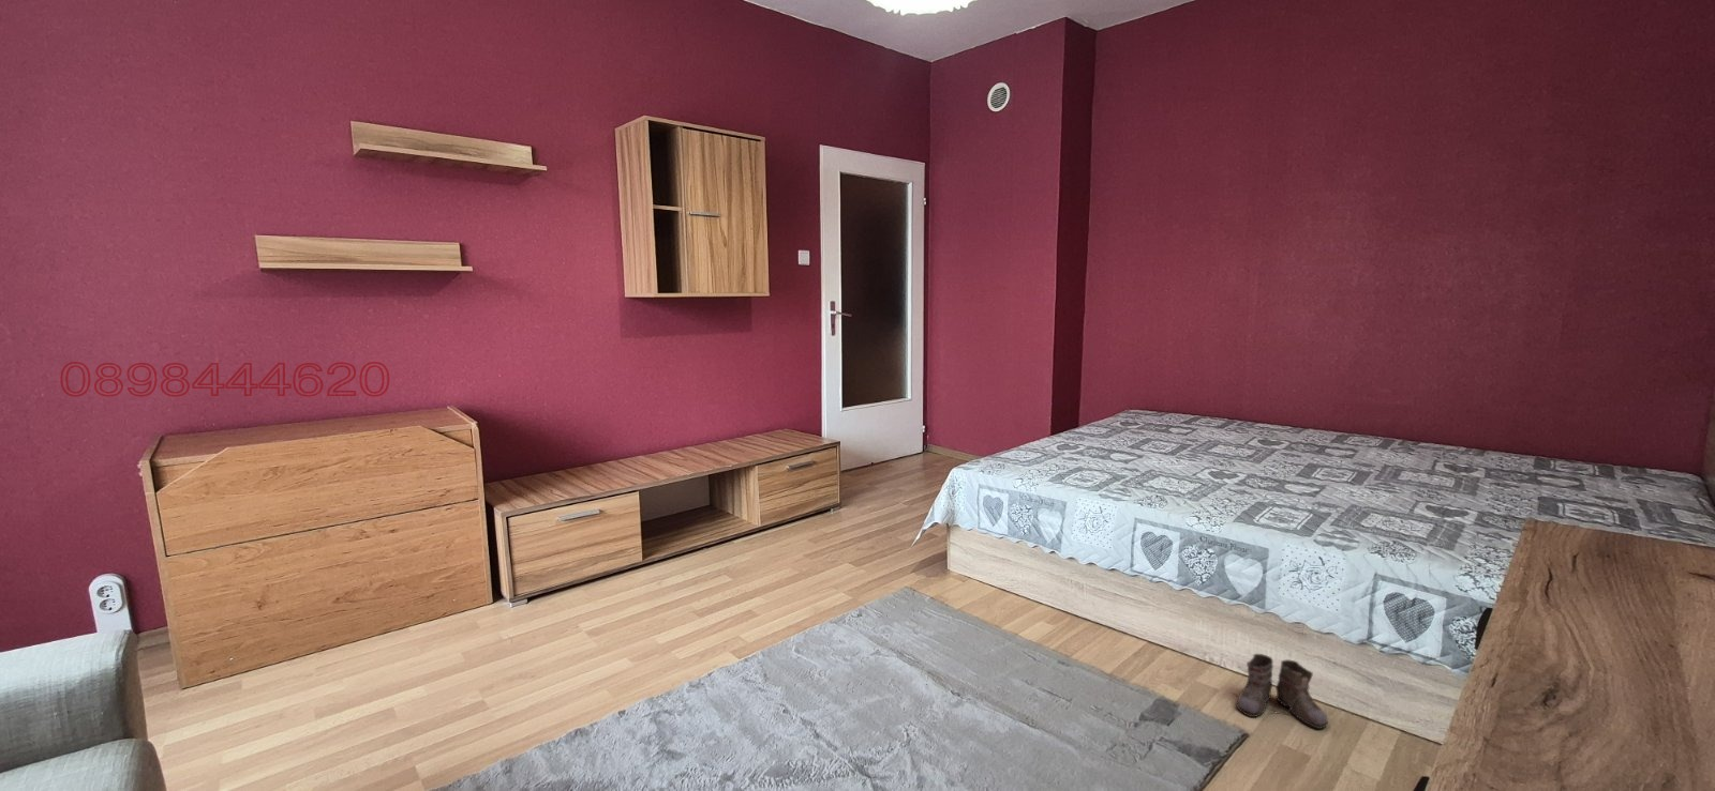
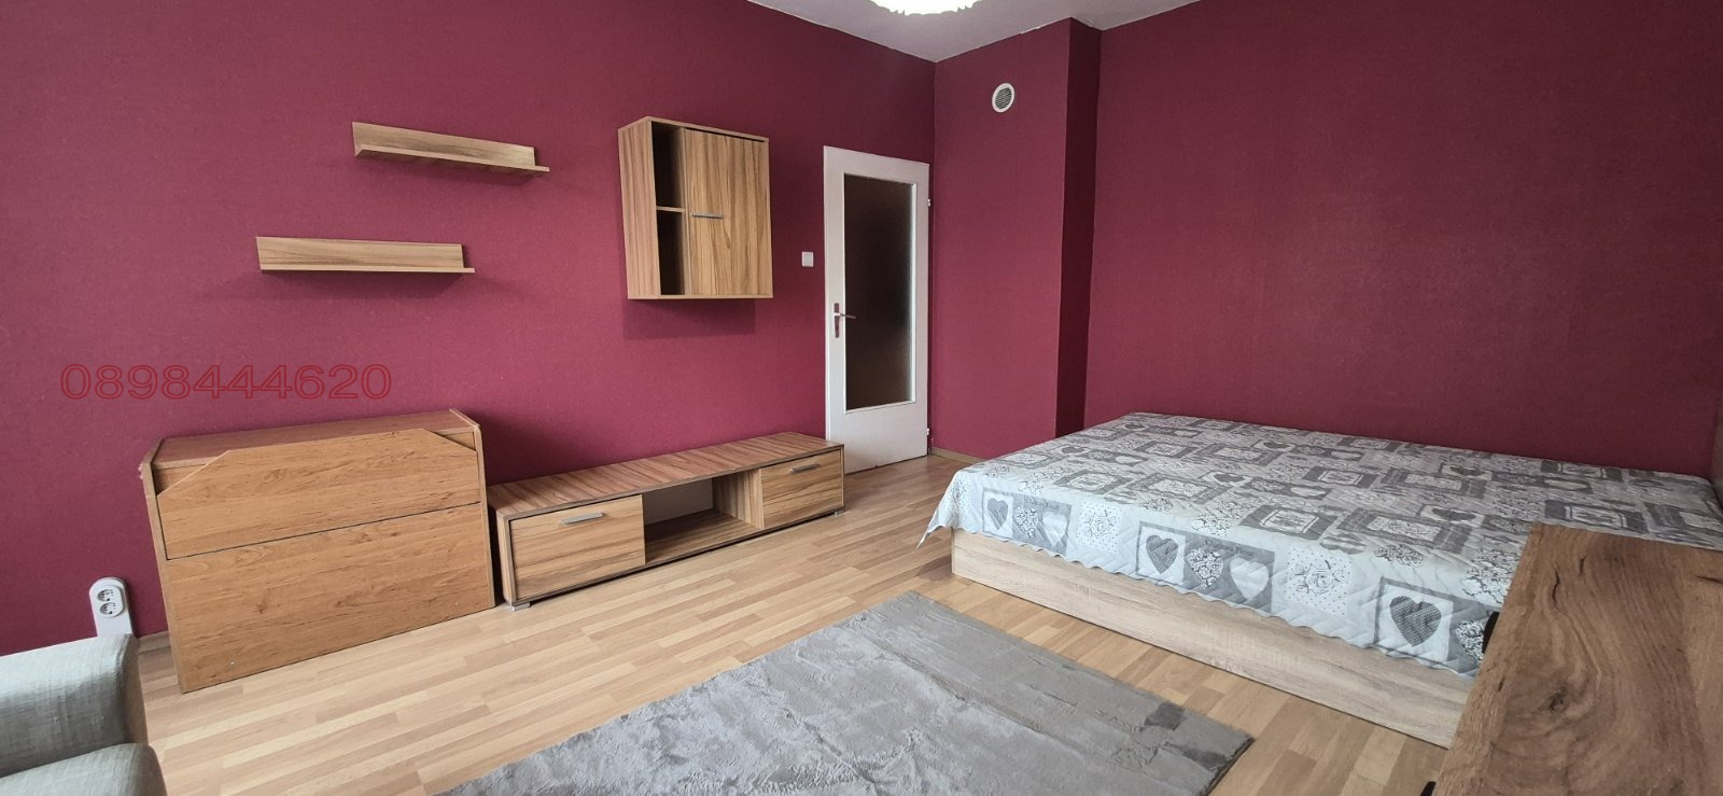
- boots (1275, 687)
